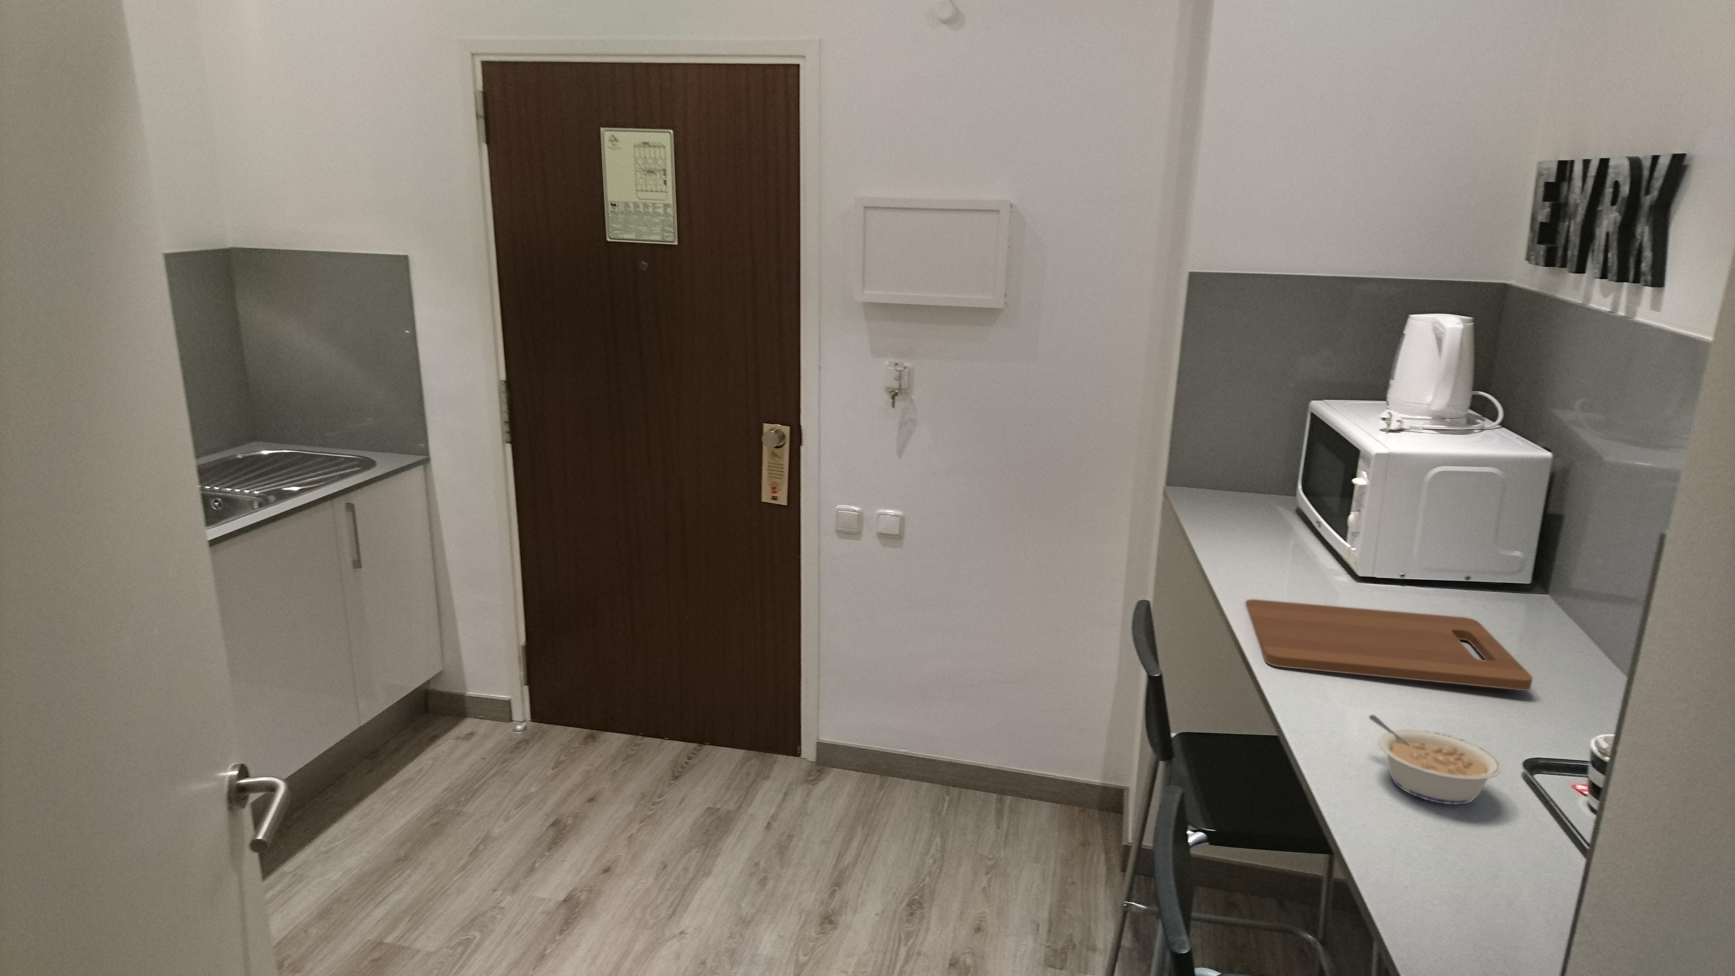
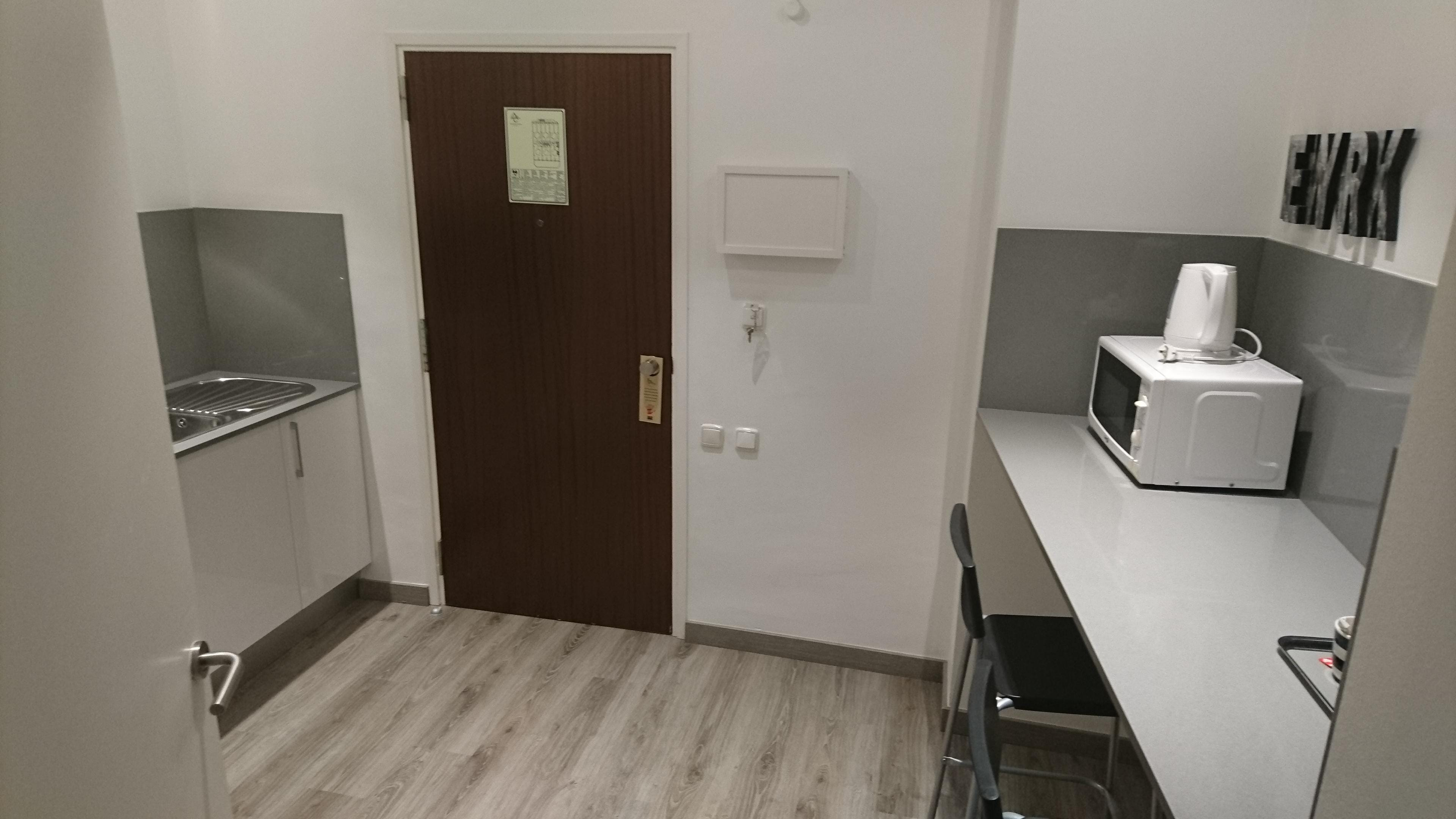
- cutting board (1376, 640)
- legume (1431, 765)
